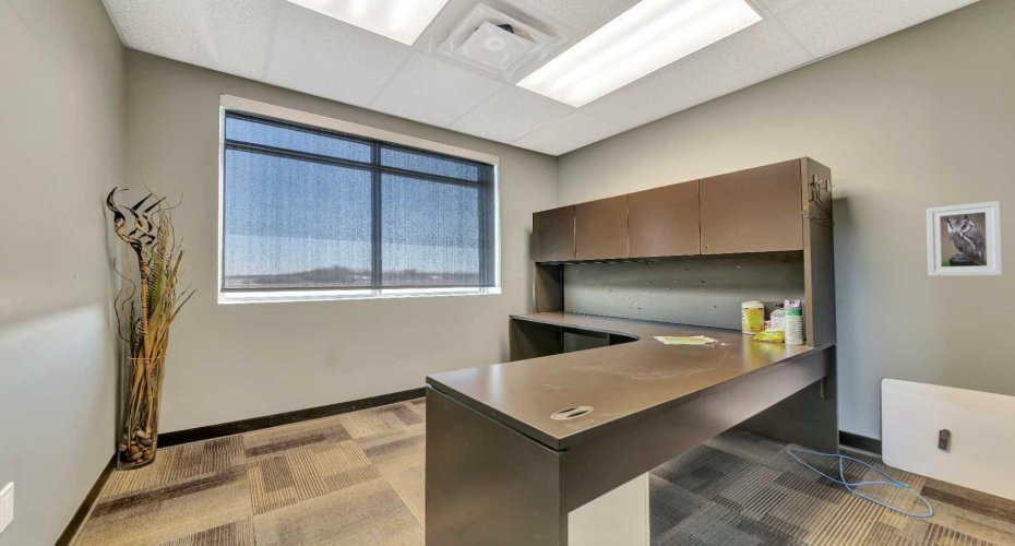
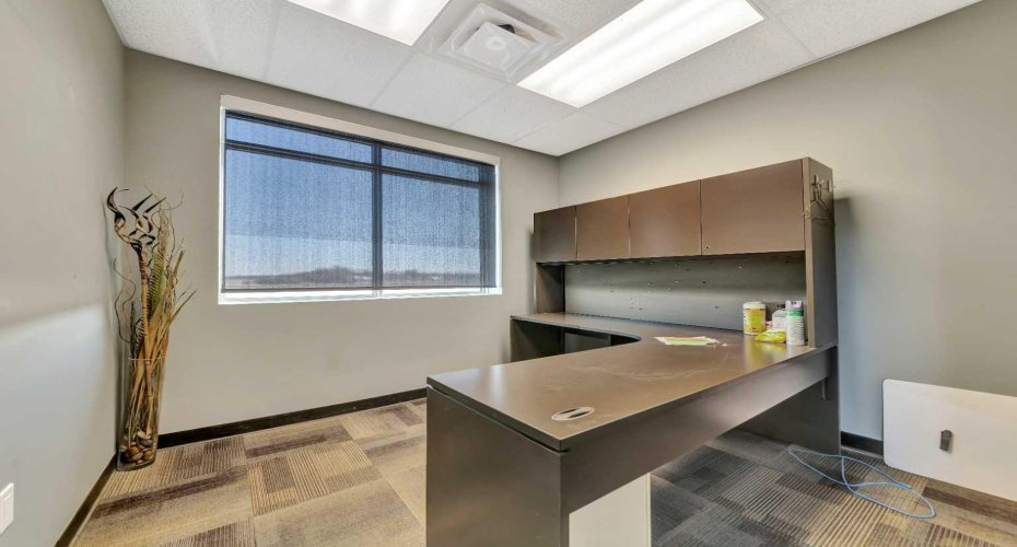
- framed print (963, 240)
